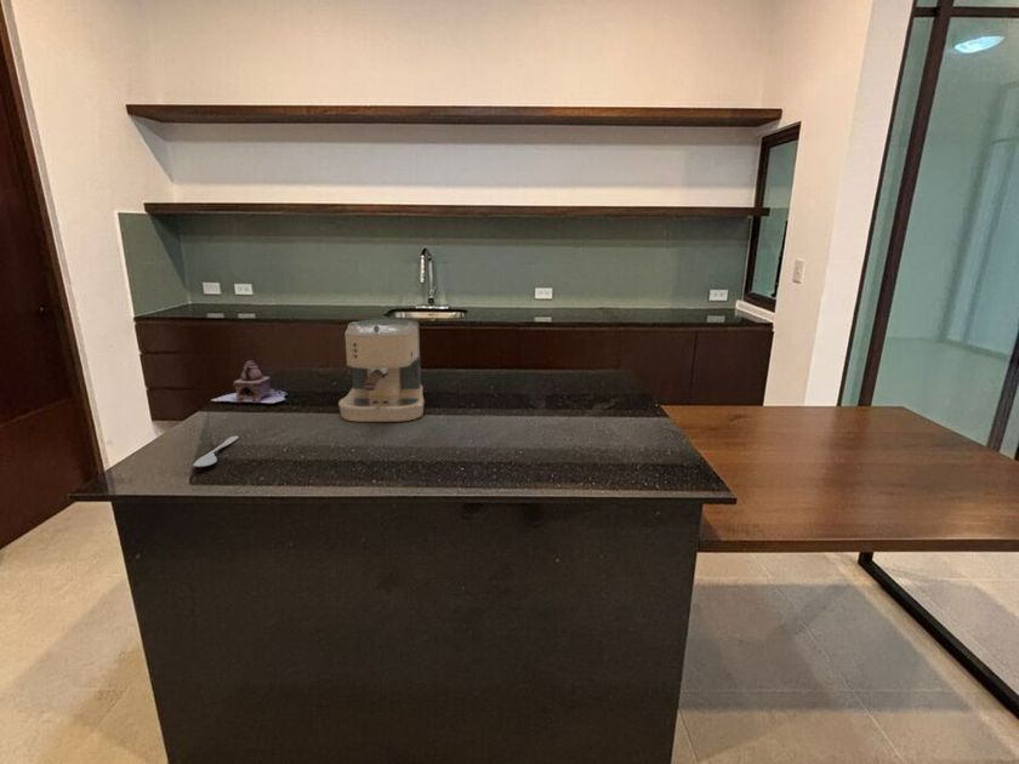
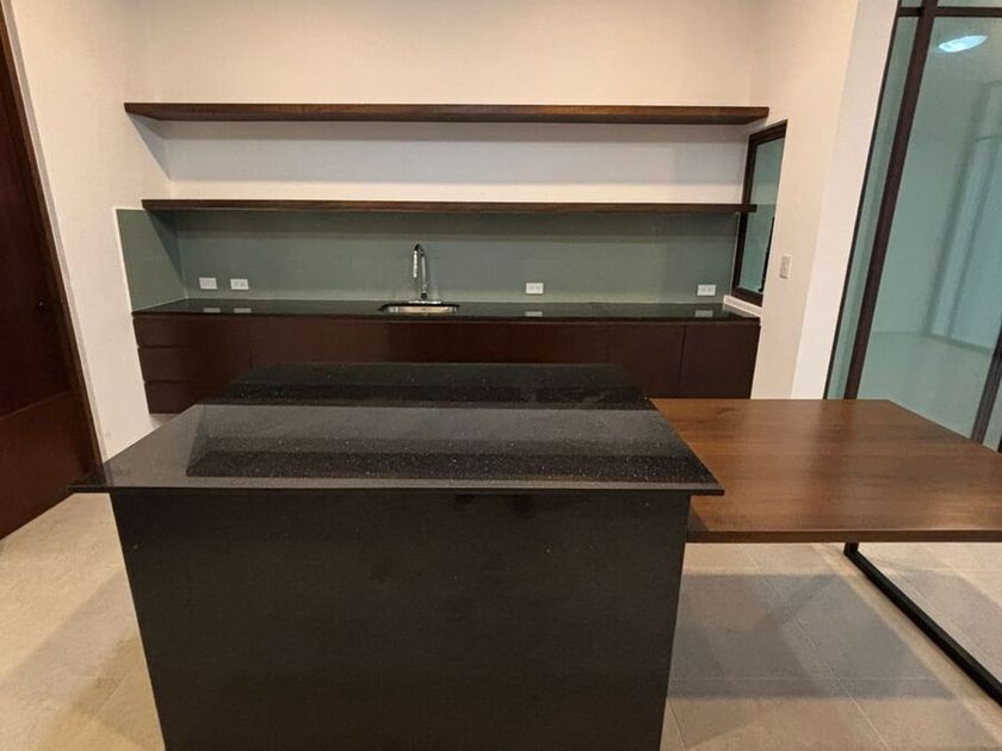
- spoon (217, 449)
- teapot (254, 378)
- coffee maker (381, 367)
